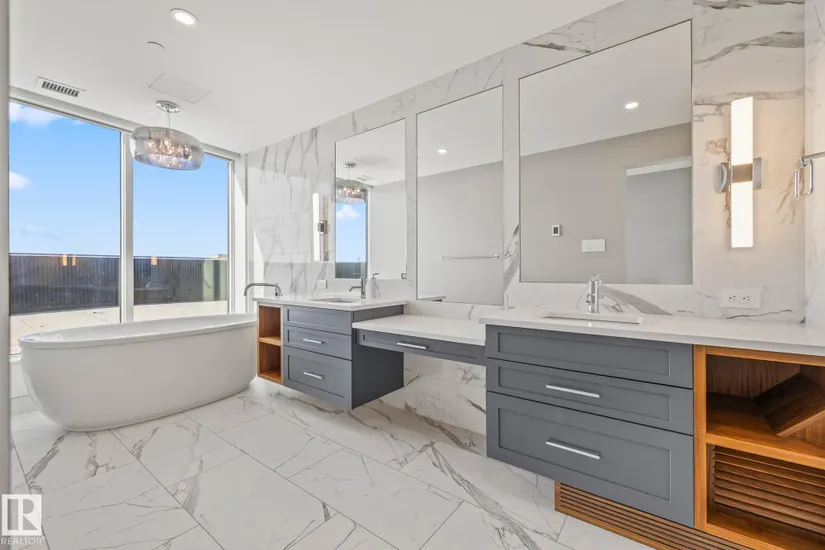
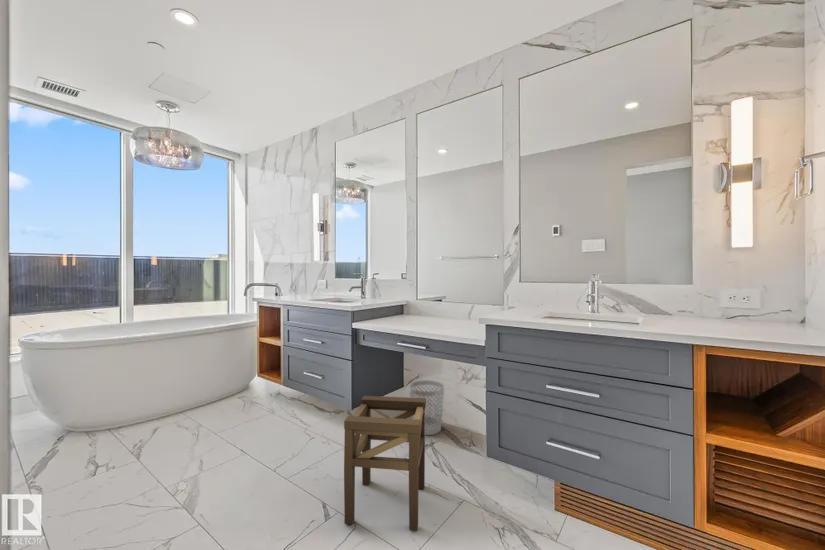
+ stool (388, 457)
+ wastebasket (426, 407)
